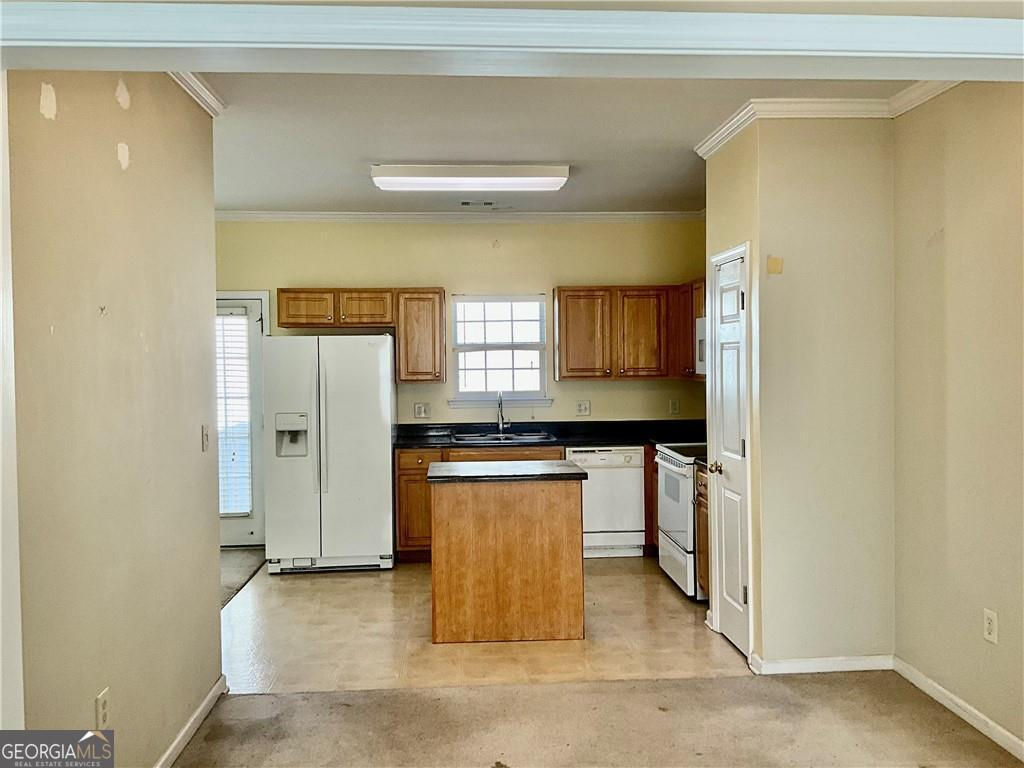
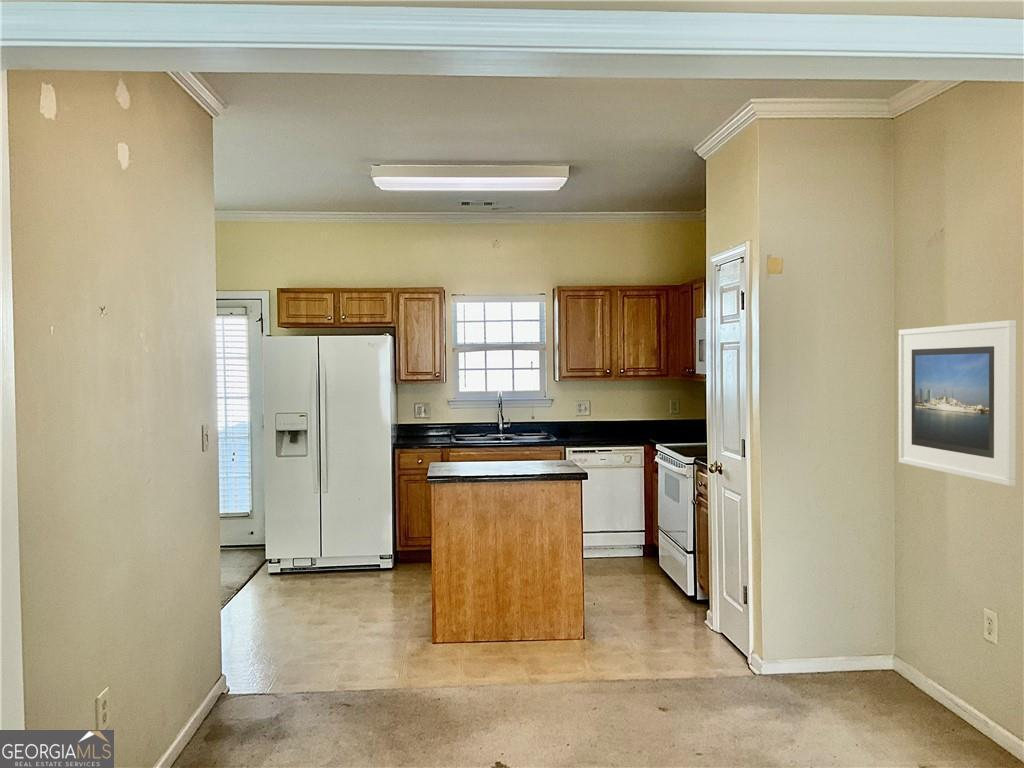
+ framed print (950, 399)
